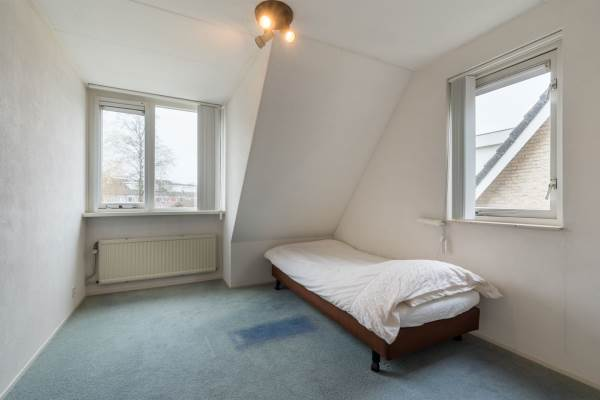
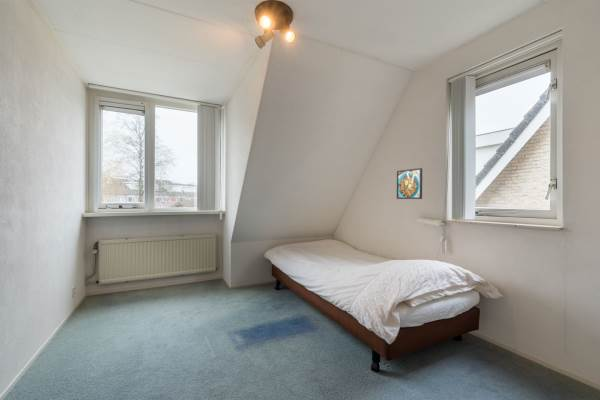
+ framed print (408, 184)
